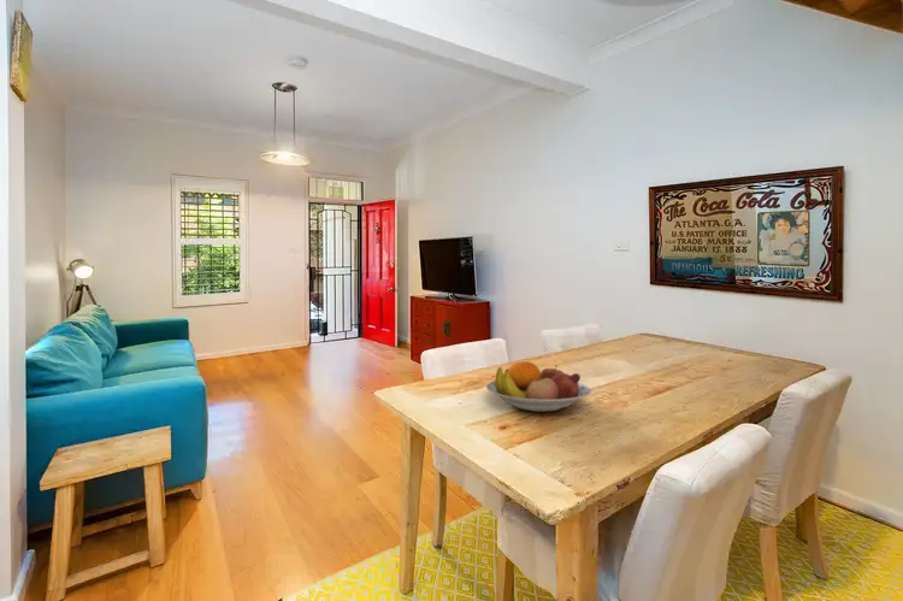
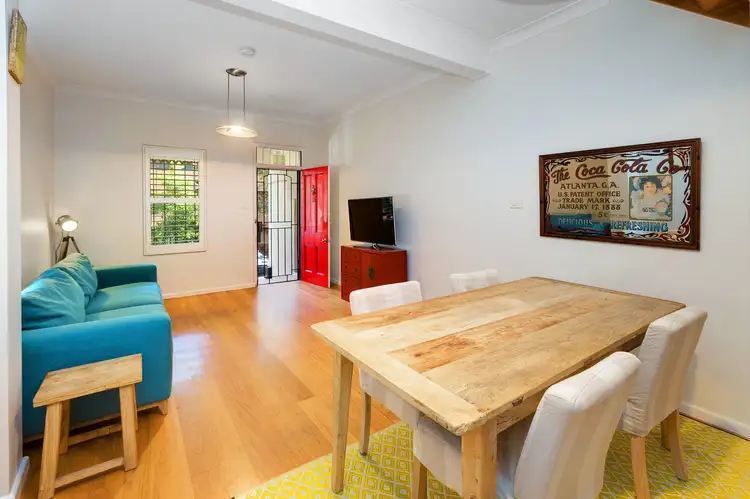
- fruit bowl (537, 383)
